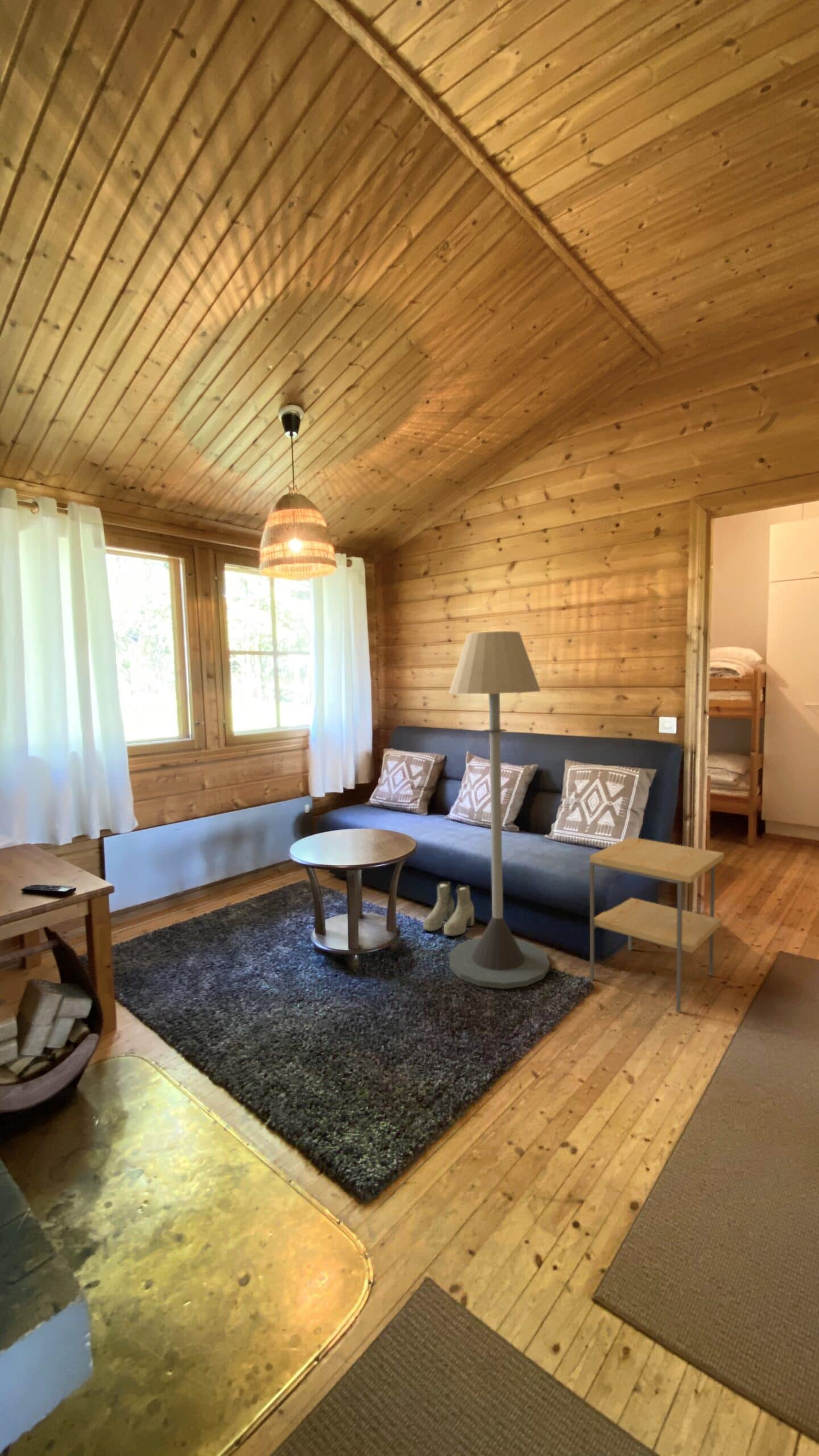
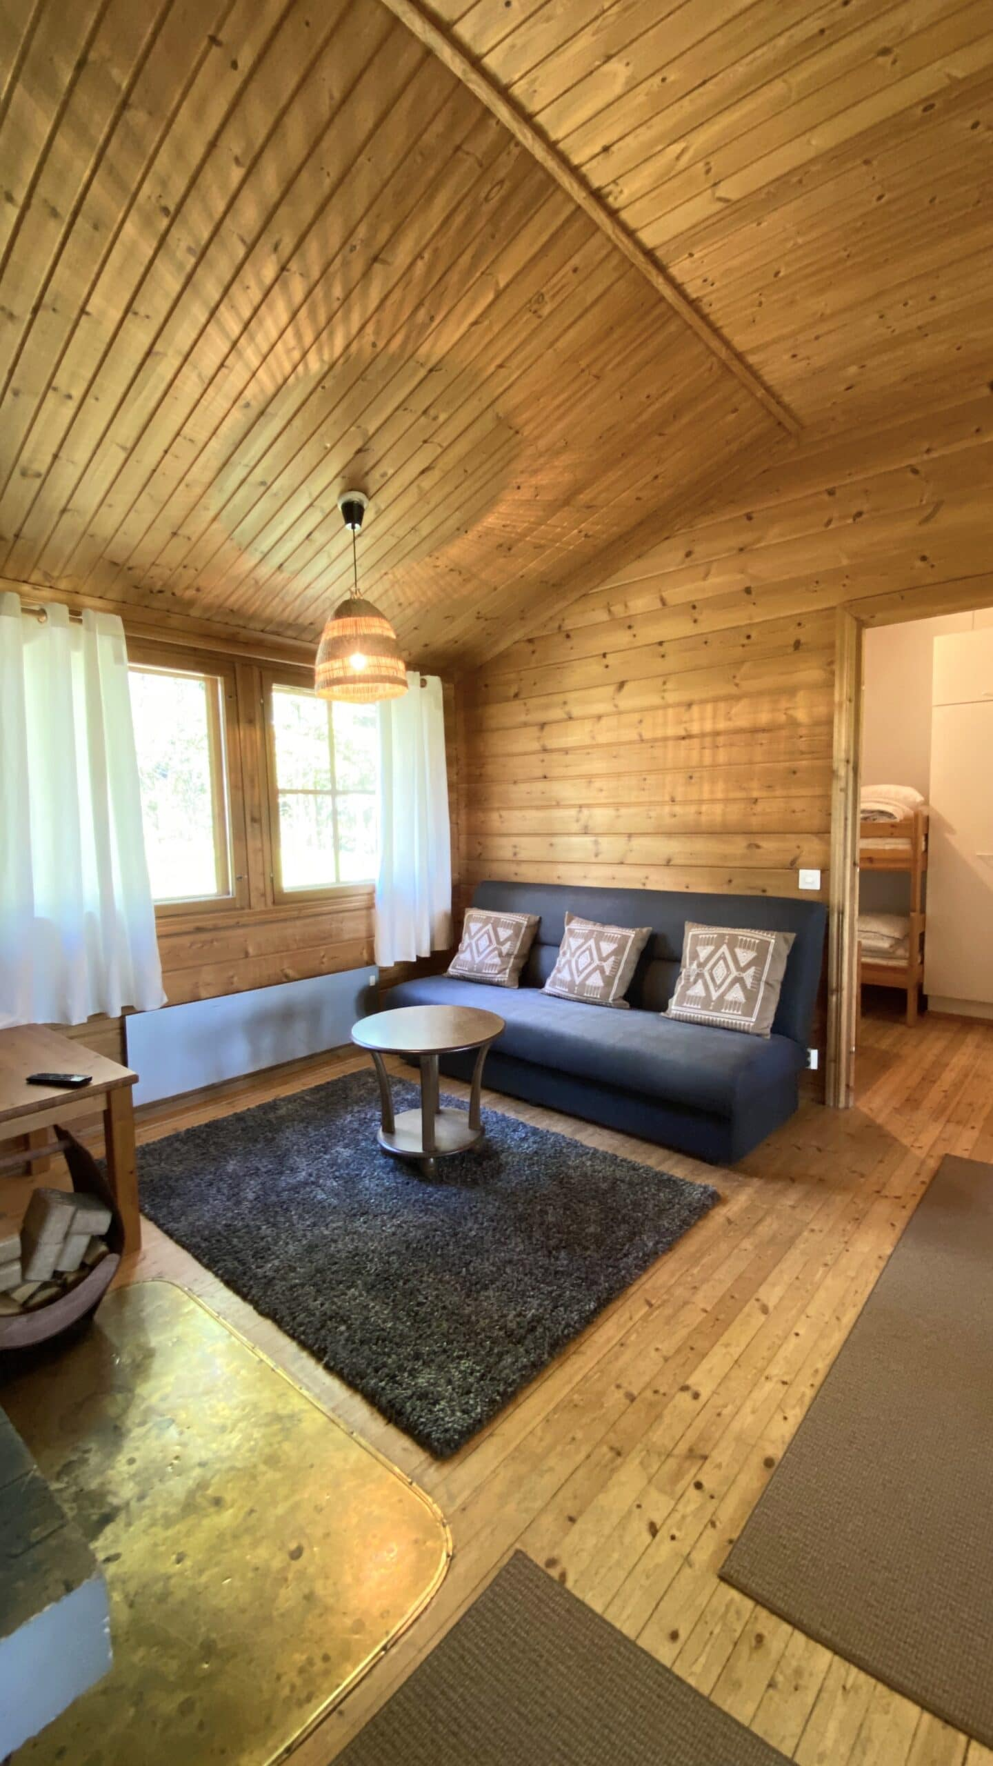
- boots (449, 907)
- side table (656, 917)
- floor lamp (495, 802)
